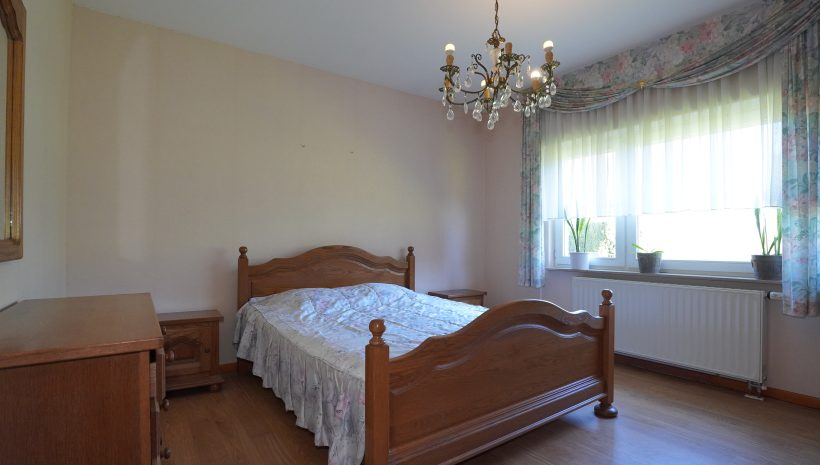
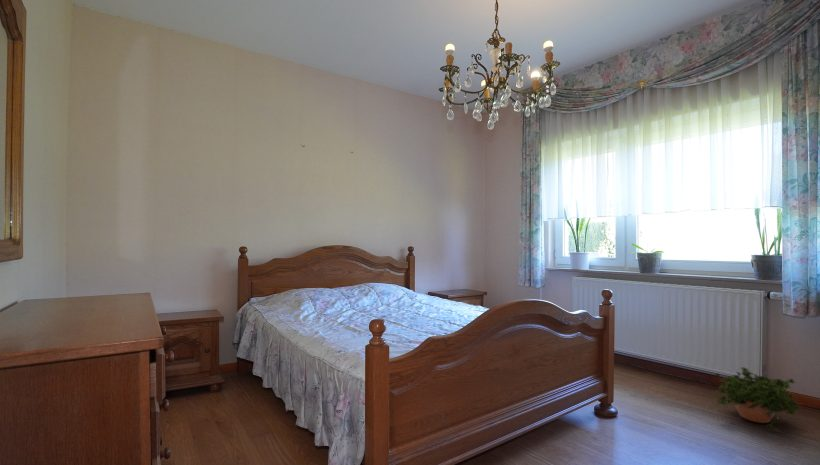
+ potted plant (754, 395)
